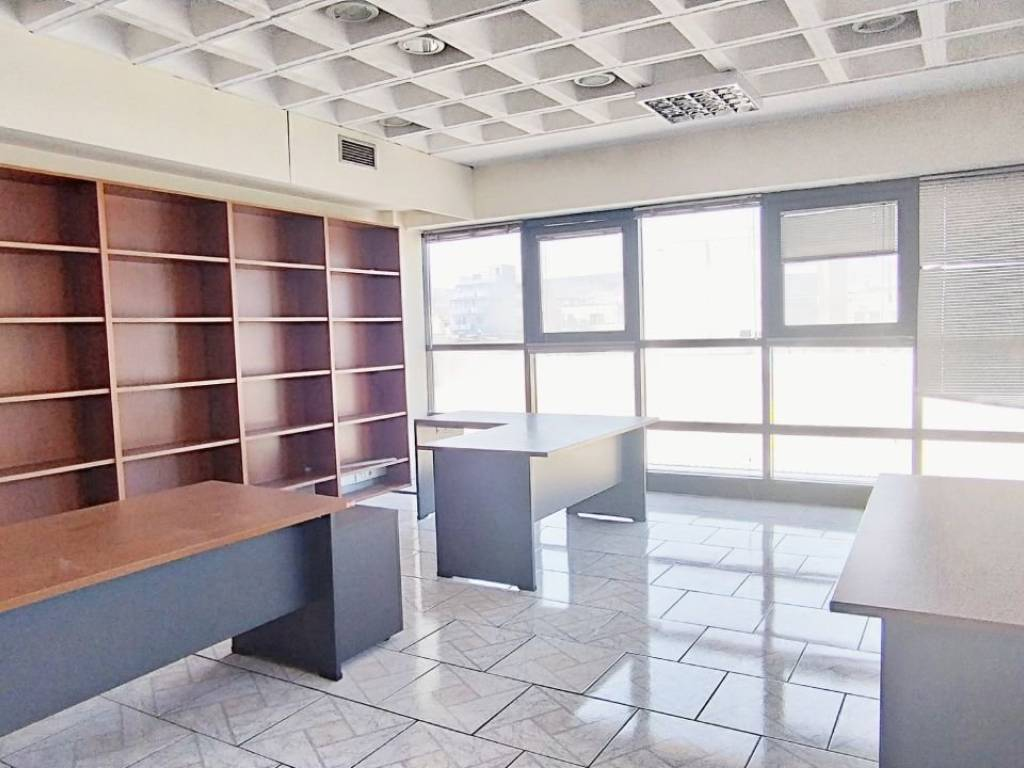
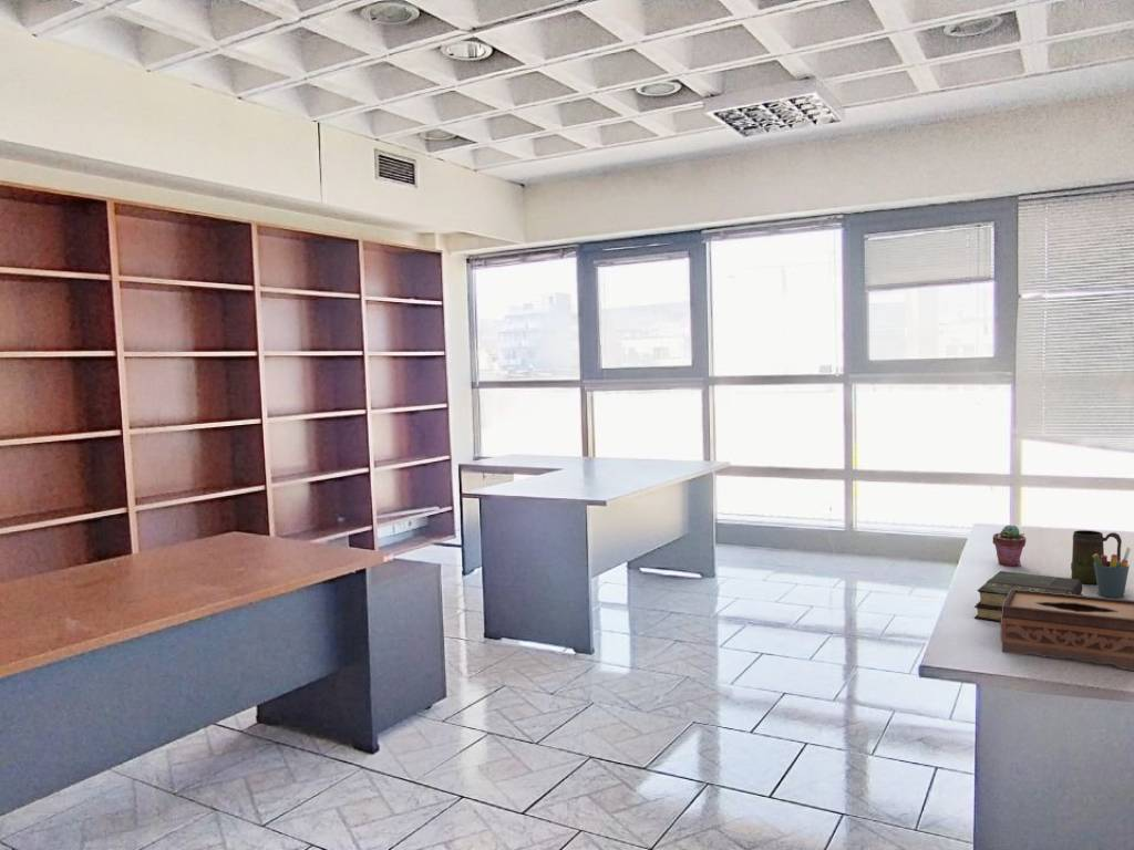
+ pen holder (1111, 571)
+ mug (1095, 553)
+ tissue box (1072, 626)
+ potted succulent (1009, 543)
+ book (1030, 590)
